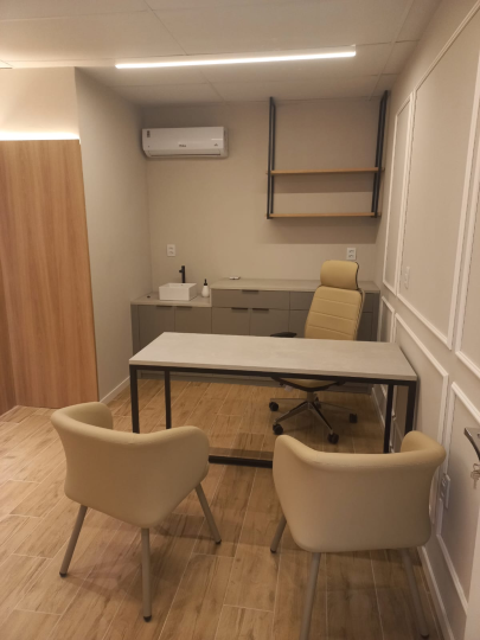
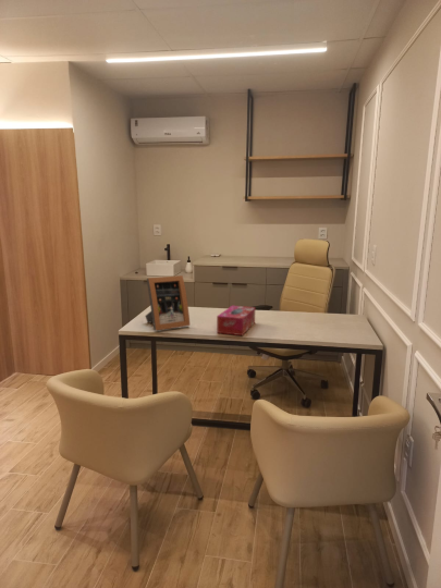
+ picture frame (166, 301)
+ tissue box (236, 319)
